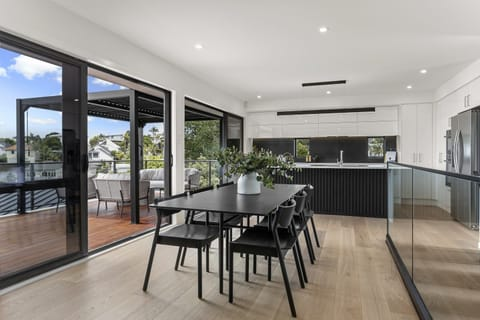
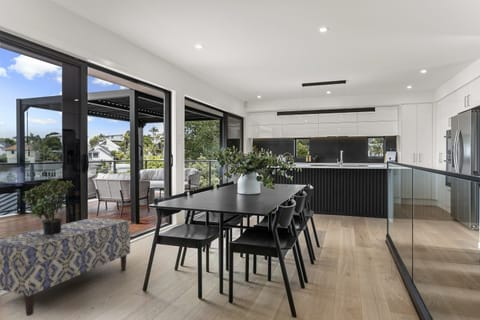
+ potted plant (53, 205)
+ bench (67, 257)
